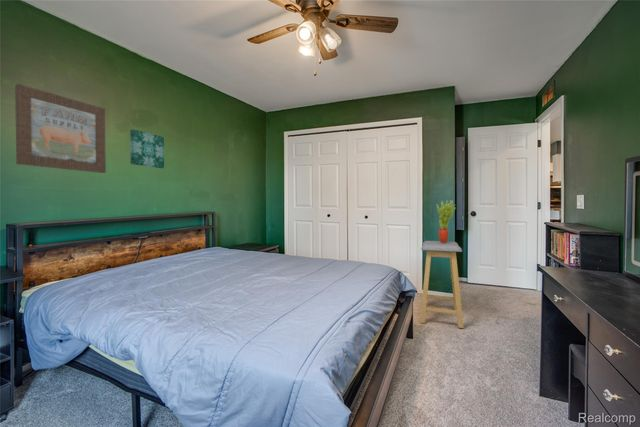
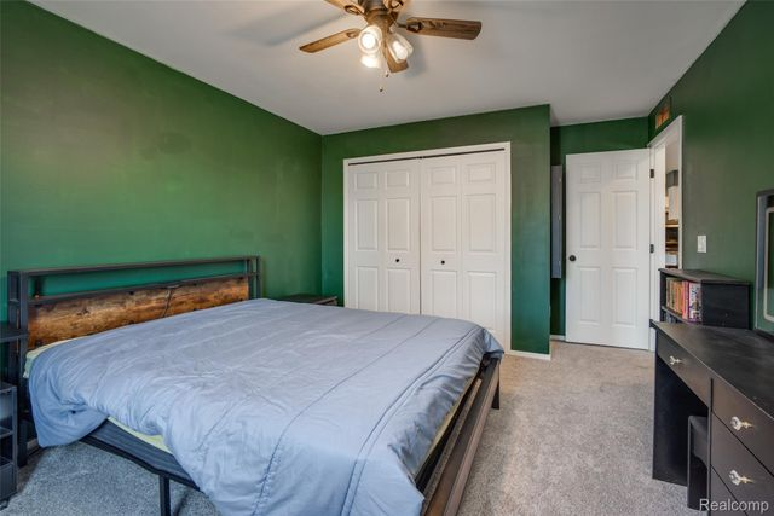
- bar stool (451, 276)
- wall art (147, 149)
- potted plant (445, 220)
- wall art (65, 133)
